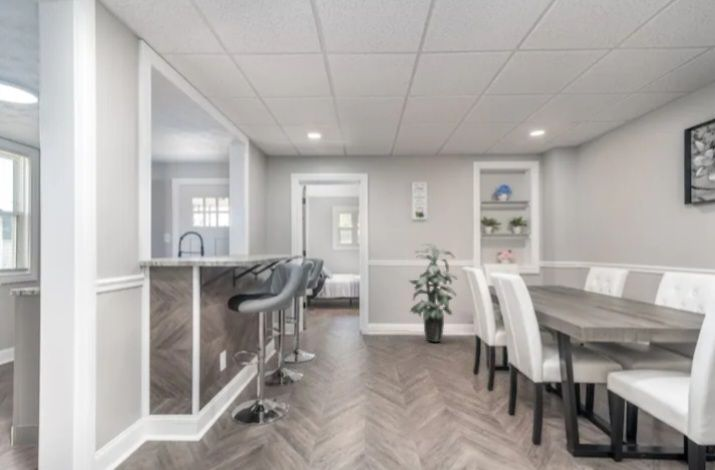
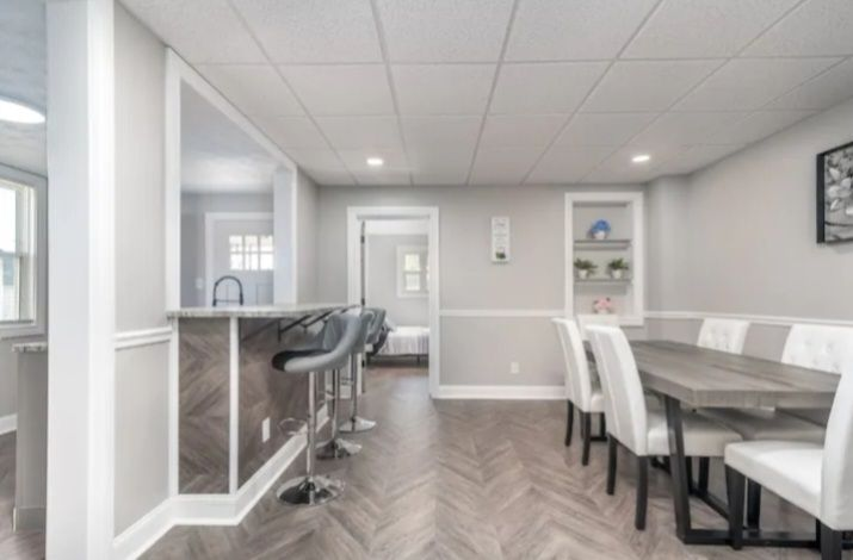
- indoor plant (431, 291)
